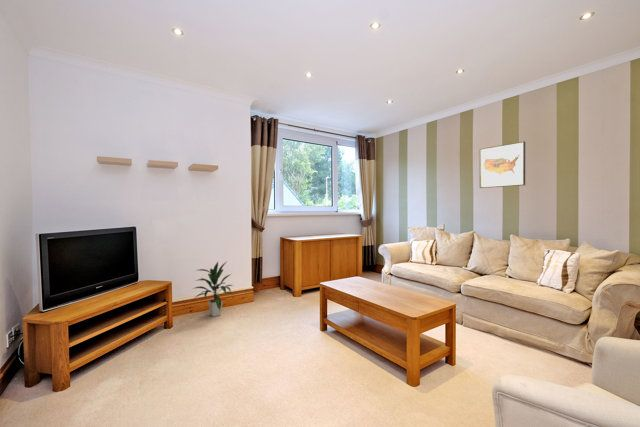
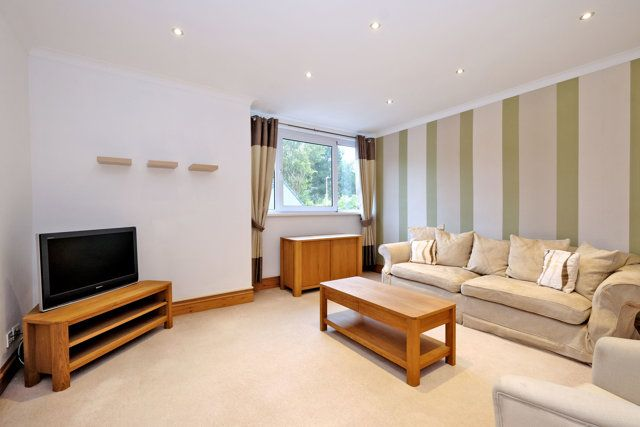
- wall art (501, 166)
- indoor plant (214, 288)
